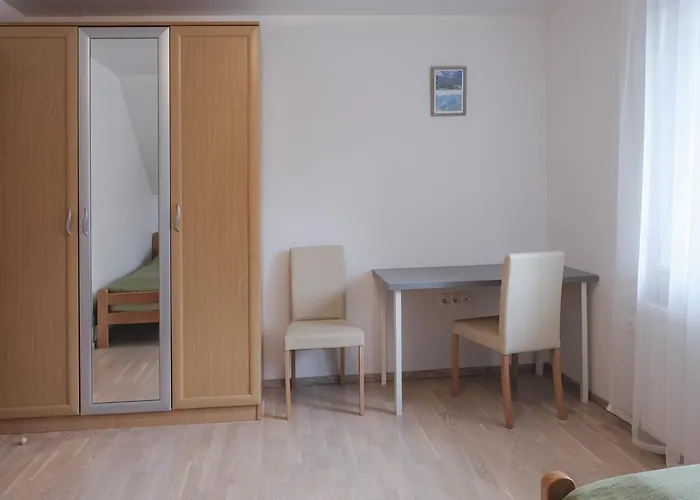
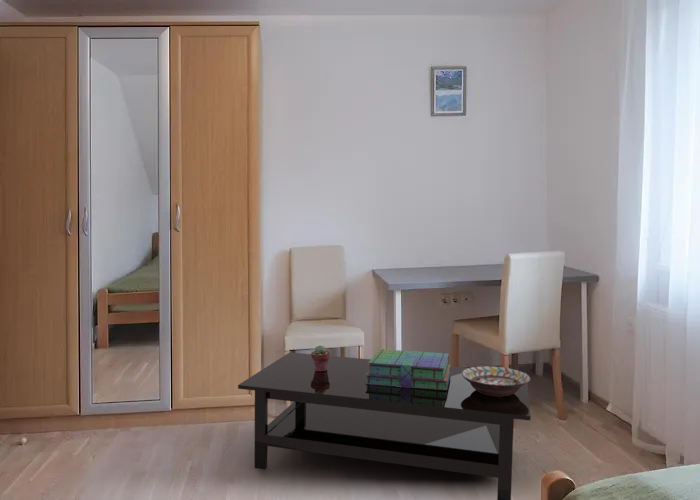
+ stack of books (409, 367)
+ potted succulent (320, 357)
+ coffee table (388, 419)
+ decorative bowl (495, 382)
